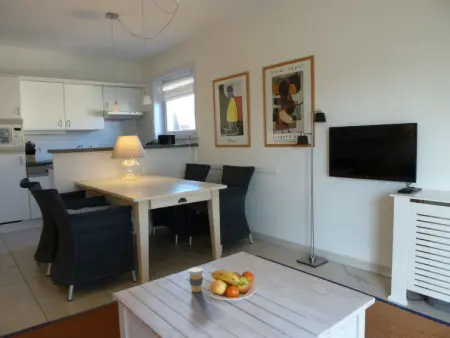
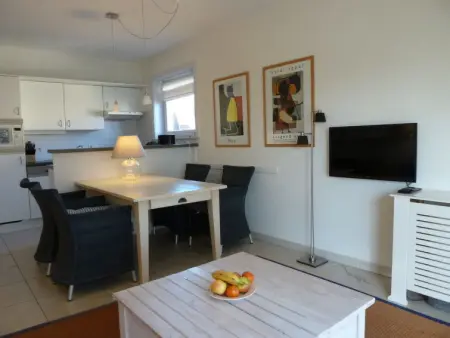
- coffee cup (196, 279)
